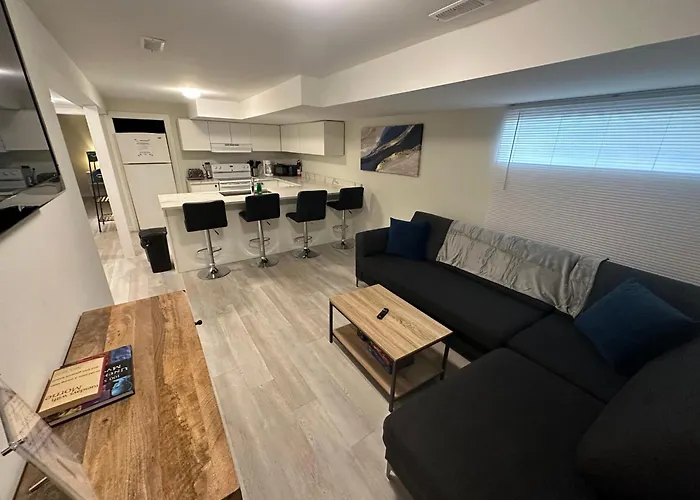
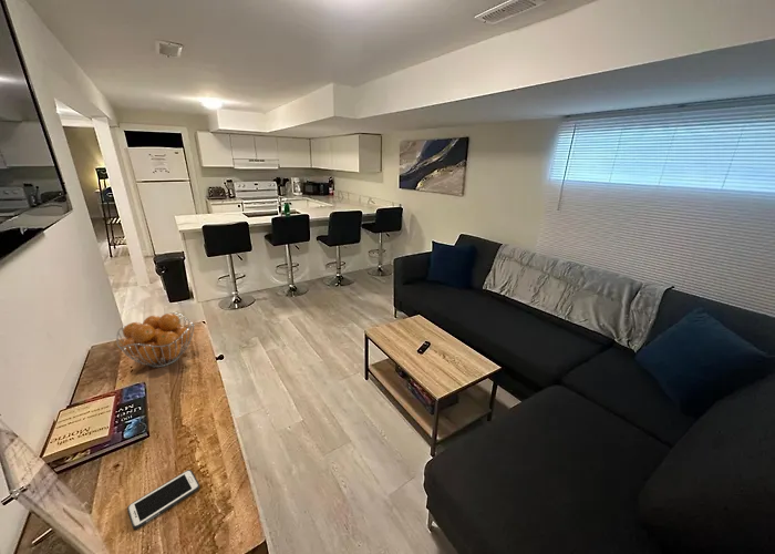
+ cell phone (164, 496)
+ fruit basket (159, 339)
